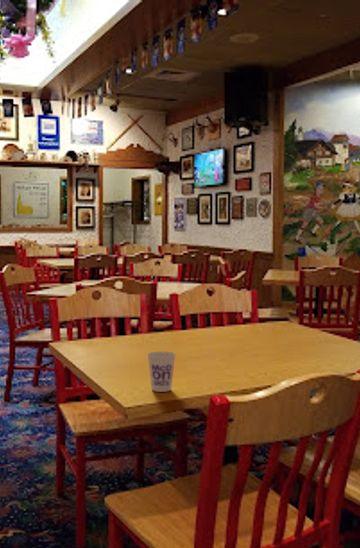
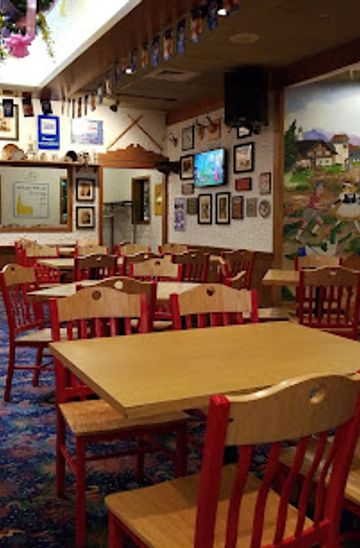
- cup (161, 371)
